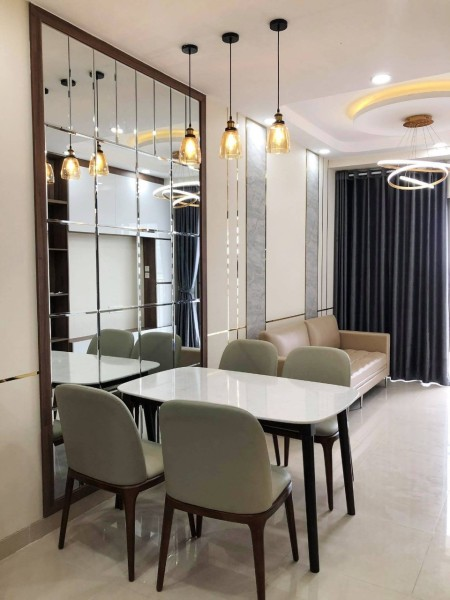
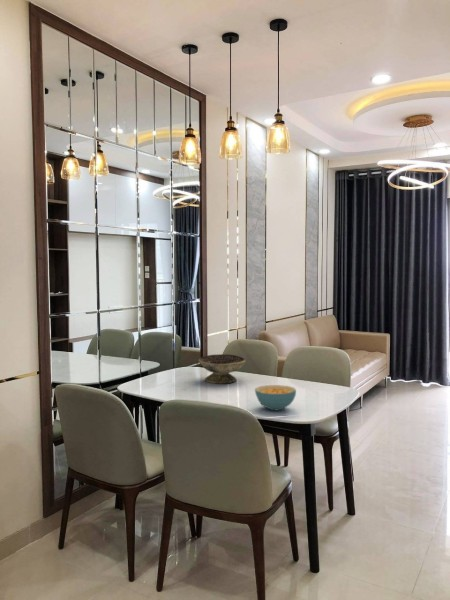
+ decorative bowl (222, 369)
+ cereal bowl (275, 399)
